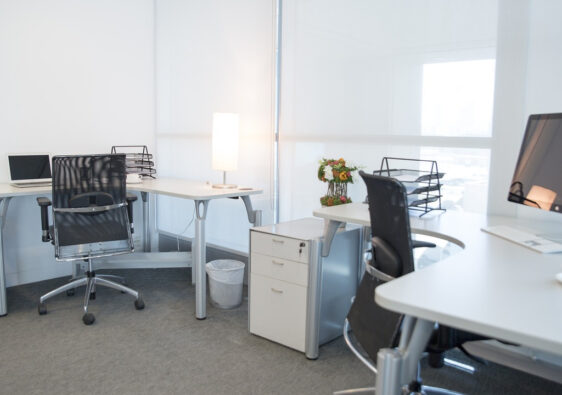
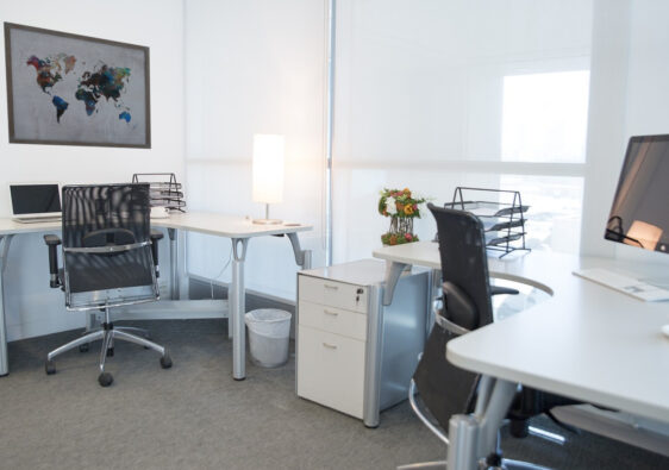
+ wall art (83, 90)
